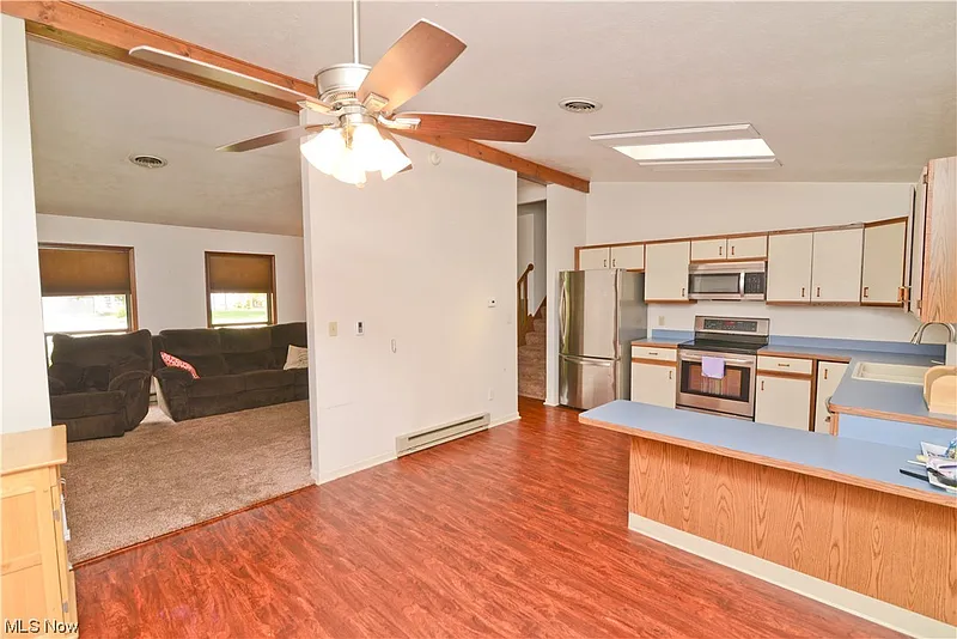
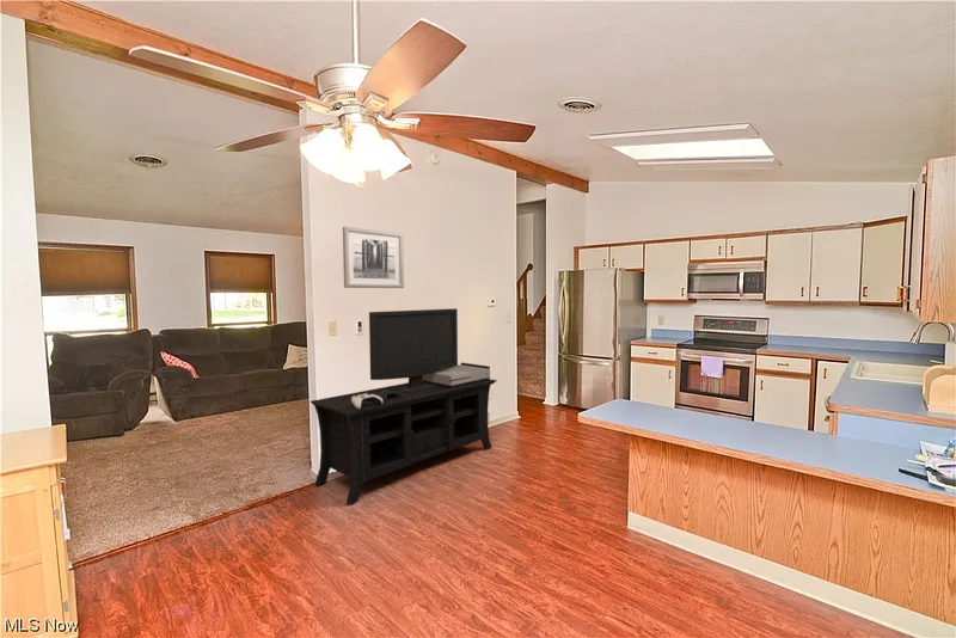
+ wall art (374, 259)
+ media console (412, 388)
